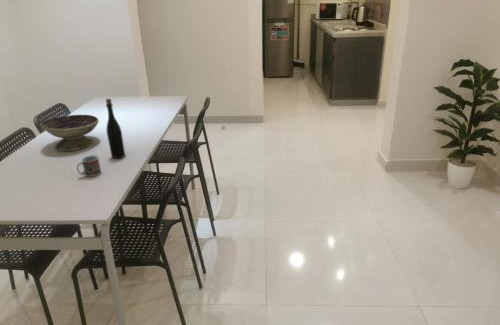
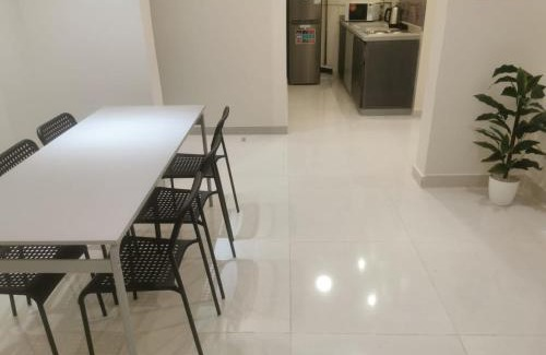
- bottle (113, 128)
- cup (88, 166)
- decorative bowl (72, 132)
